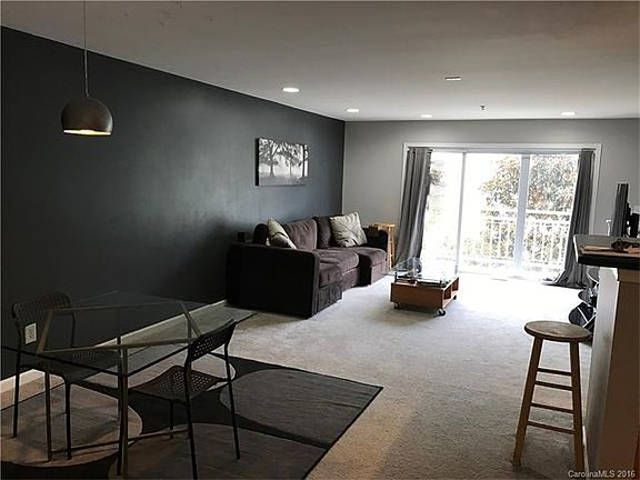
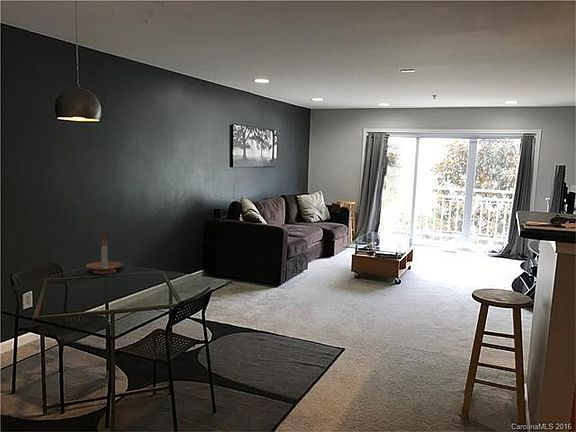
+ candle holder (104, 253)
